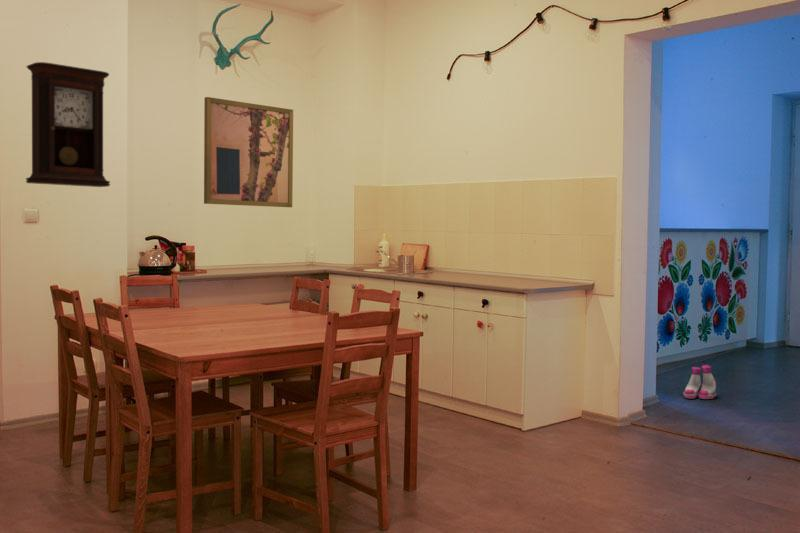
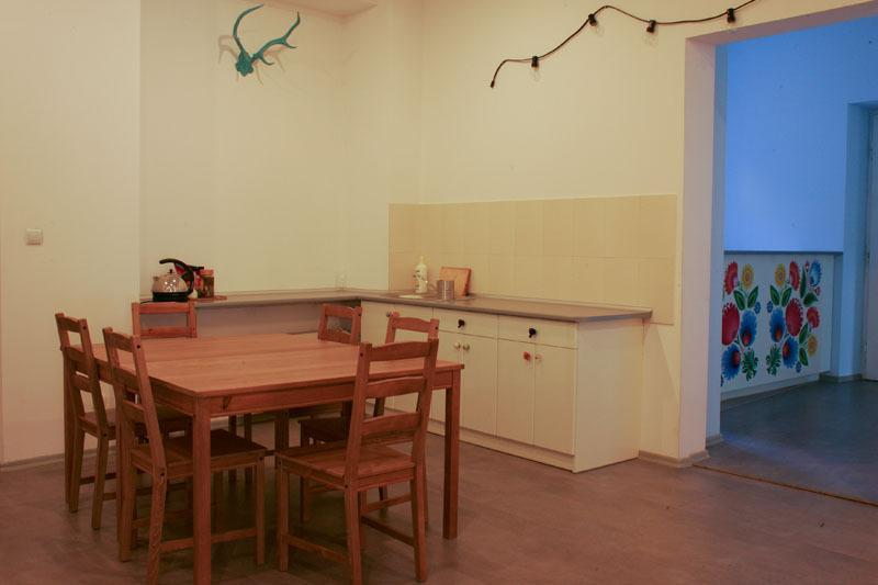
- boots (699, 380)
- wall art (250, 154)
- pendulum clock (70, 127)
